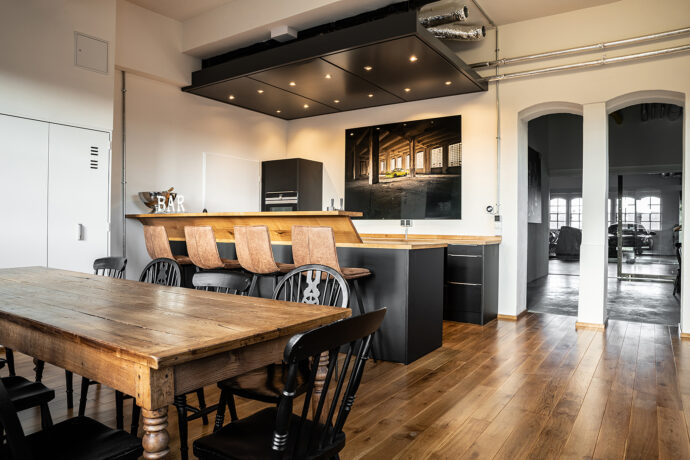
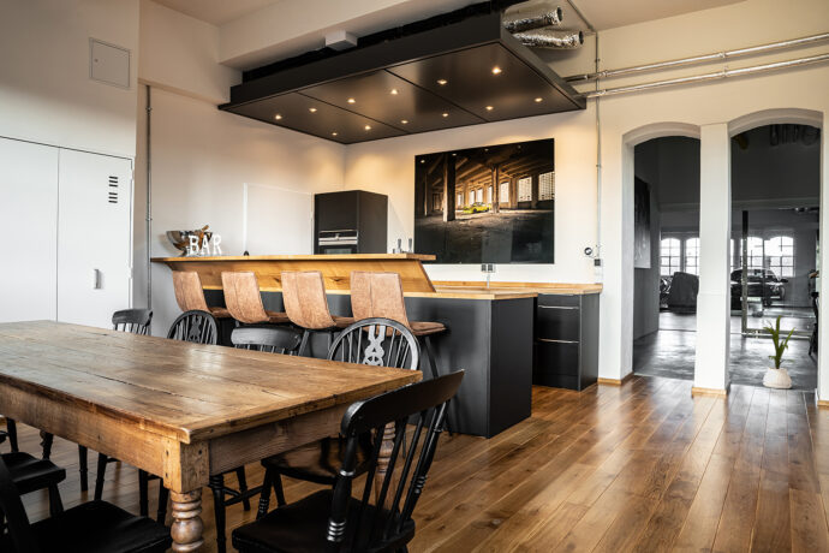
+ house plant (776, 350)
